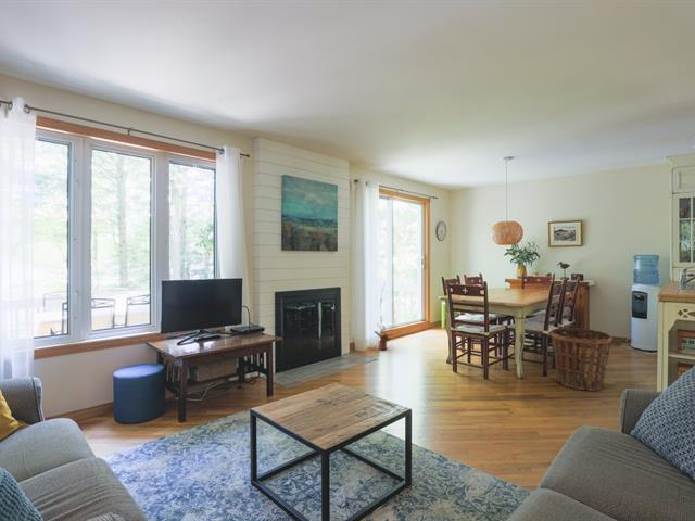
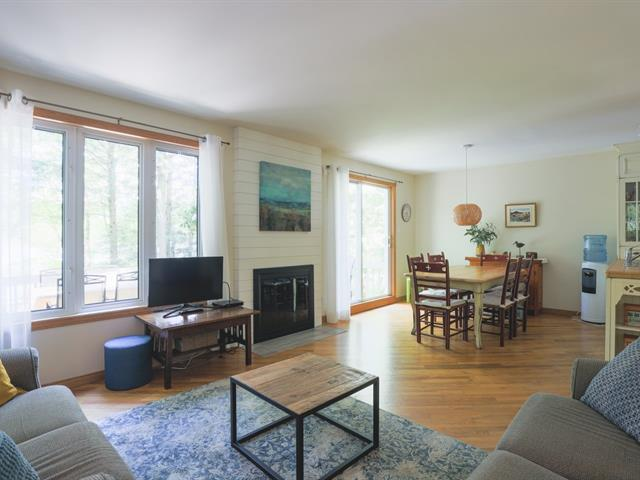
- potted plant (384, 336)
- basket (580, 357)
